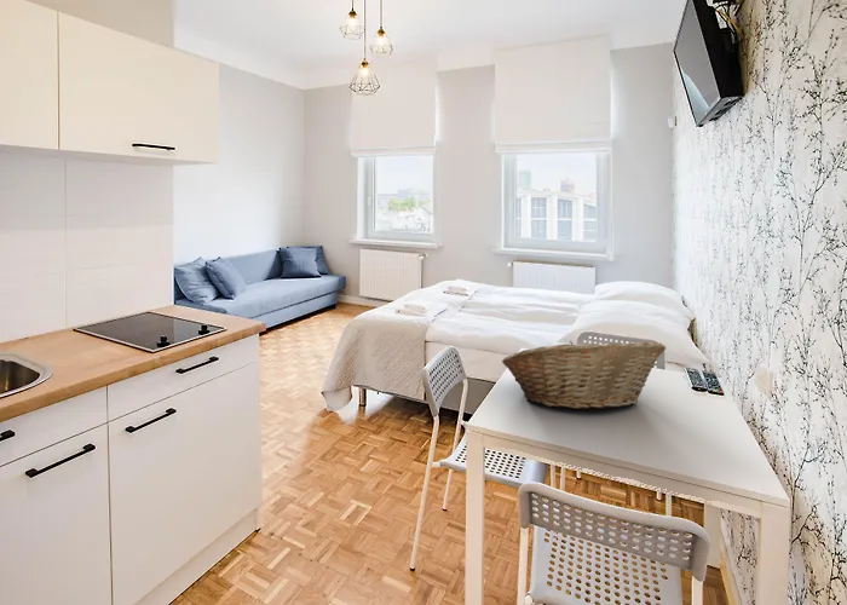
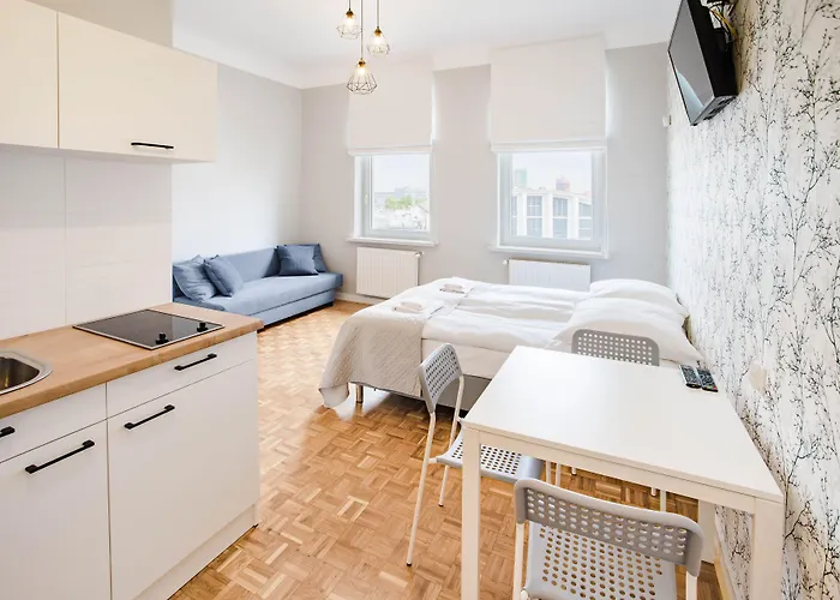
- fruit basket (581, 368)
